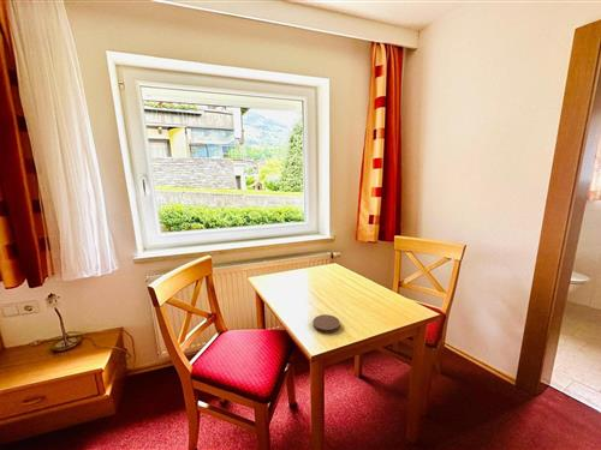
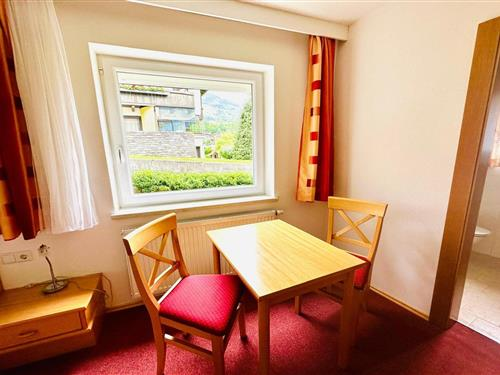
- coaster (326, 323)
